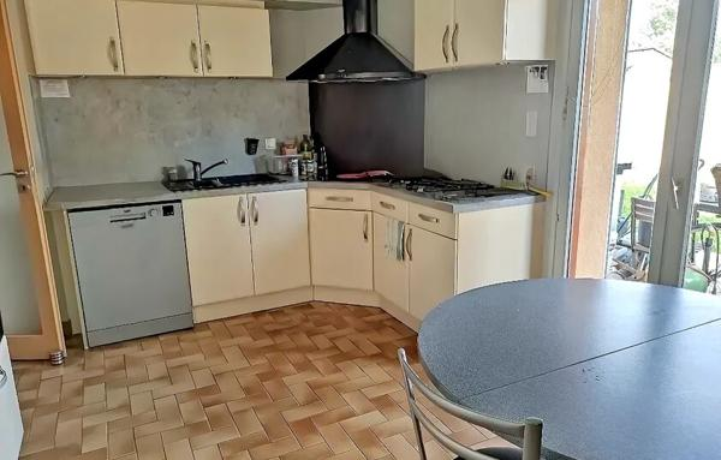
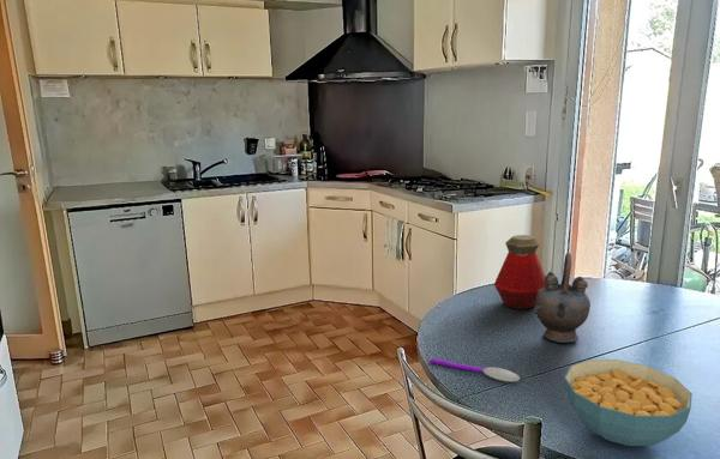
+ cereal bowl (623, 410)
+ spoon (473, 368)
+ bottle (521, 271)
+ teapot (562, 297)
